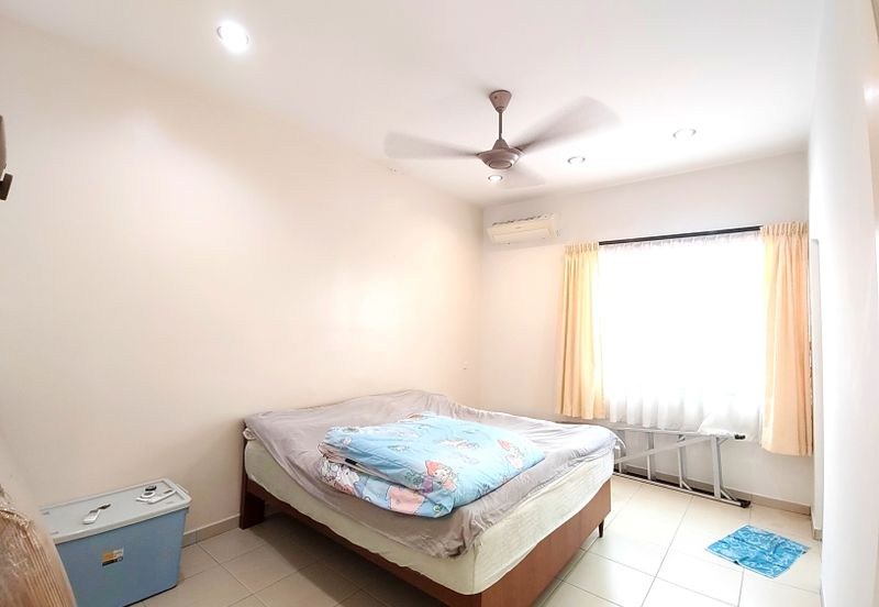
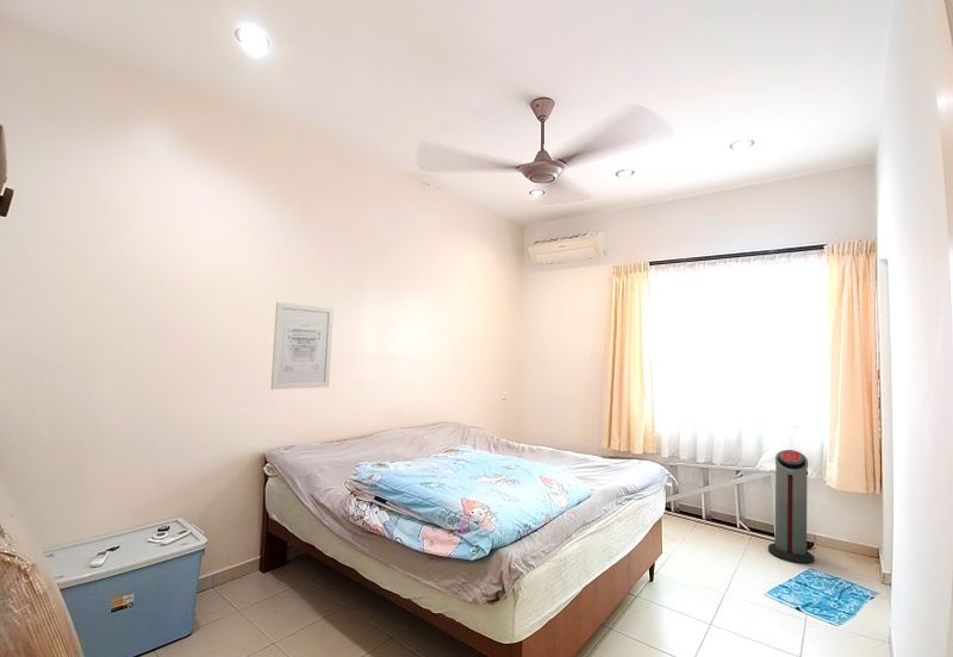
+ air purifier (791, 502)
+ wall art (304, 346)
